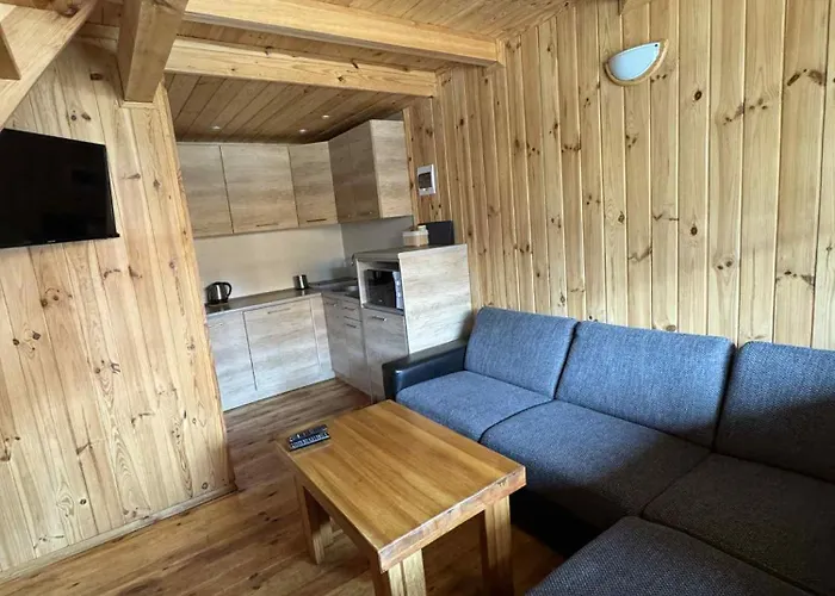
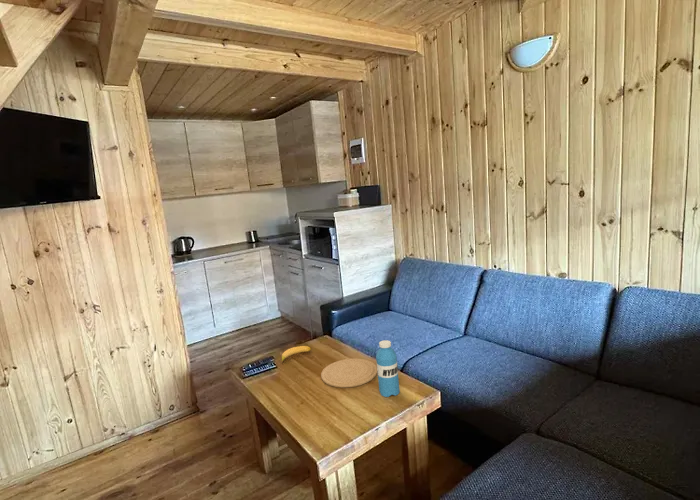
+ banana (295, 352)
+ plate (349, 371)
+ water bottle (387, 367)
